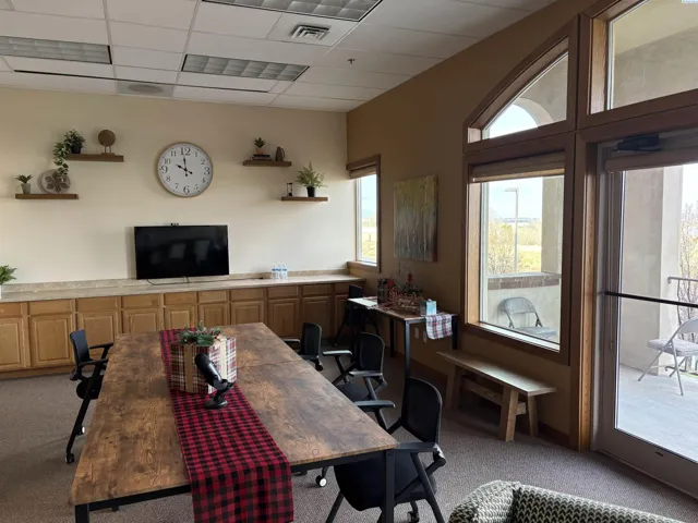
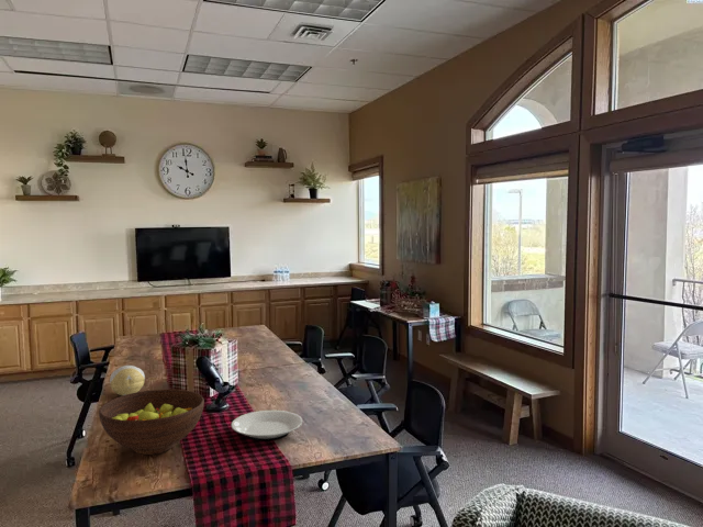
+ plate (267, 427)
+ fruit bowl (153, 425)
+ decorative ball (127, 380)
